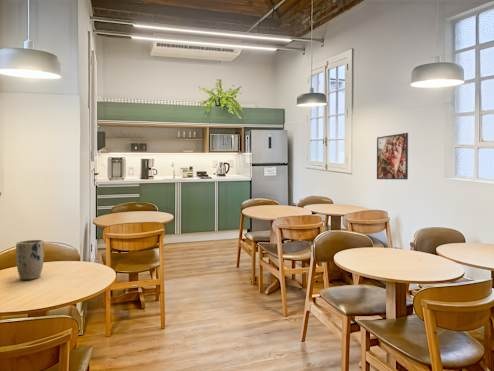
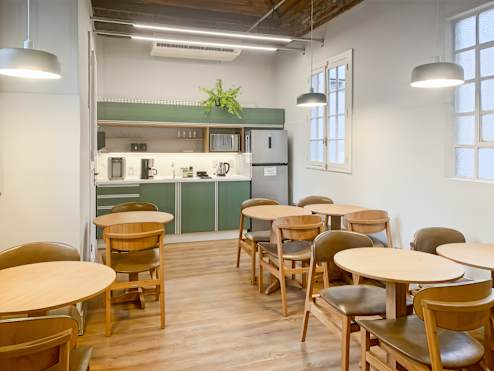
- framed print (391, 157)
- plant pot (30, 259)
